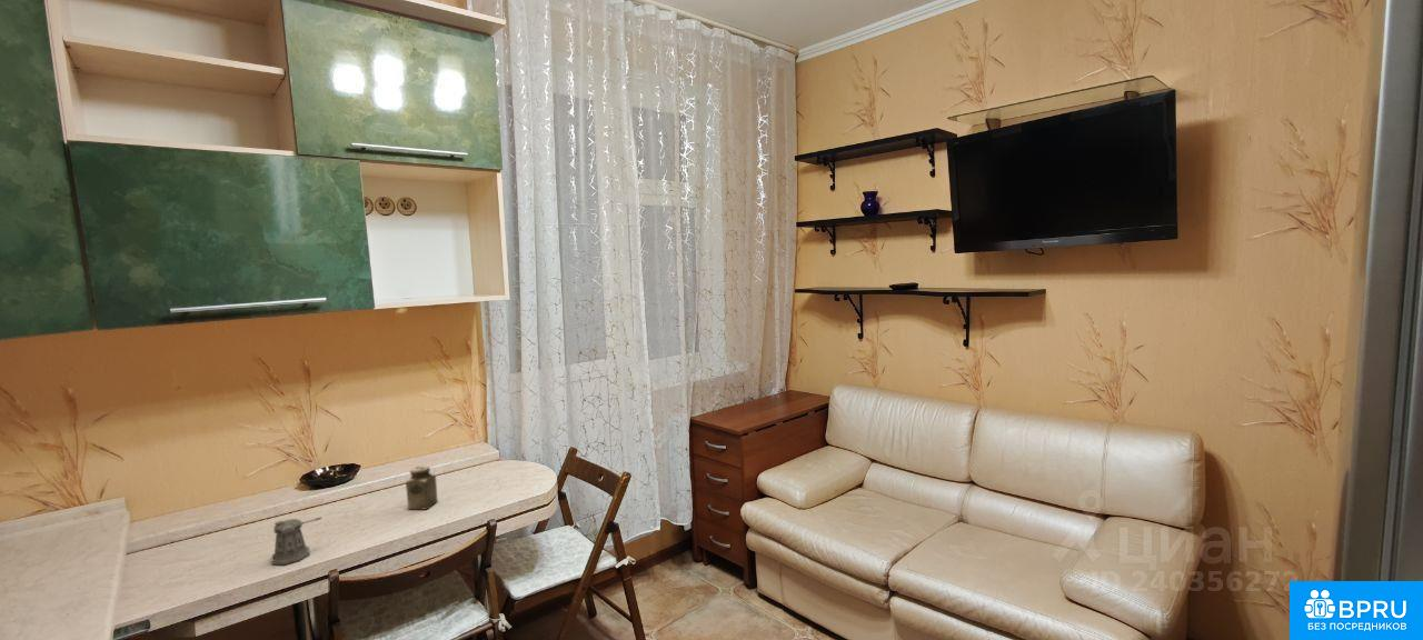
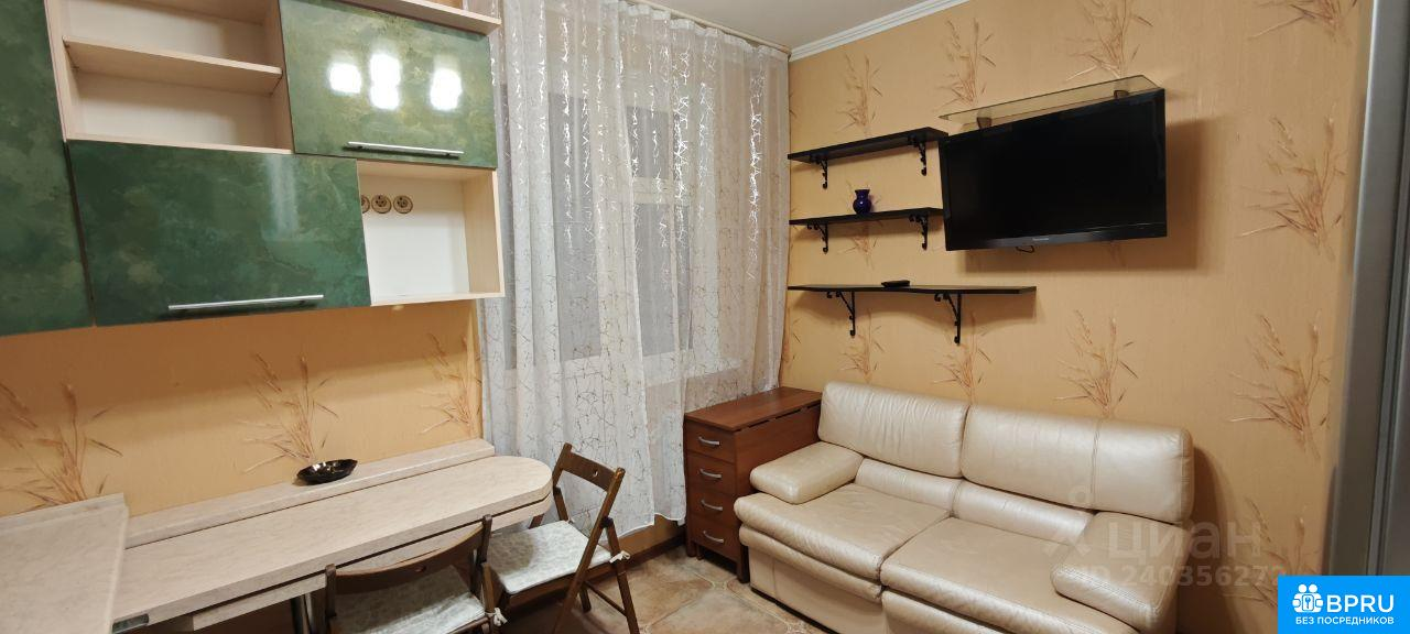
- salt shaker (421, 486)
- pepper shaker (292, 537)
